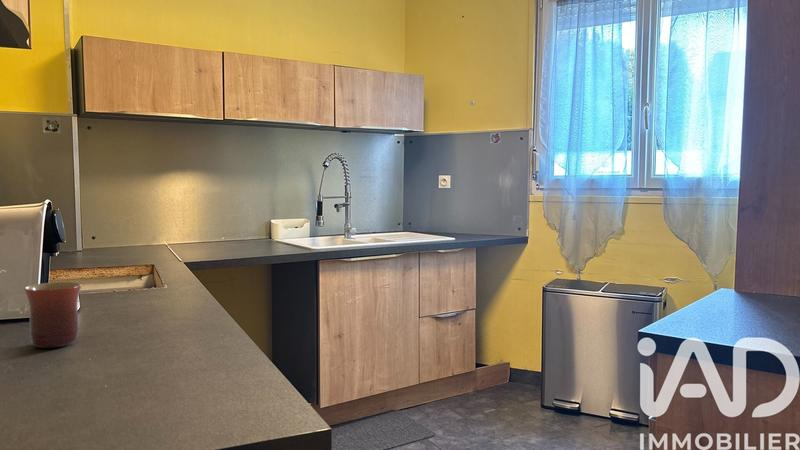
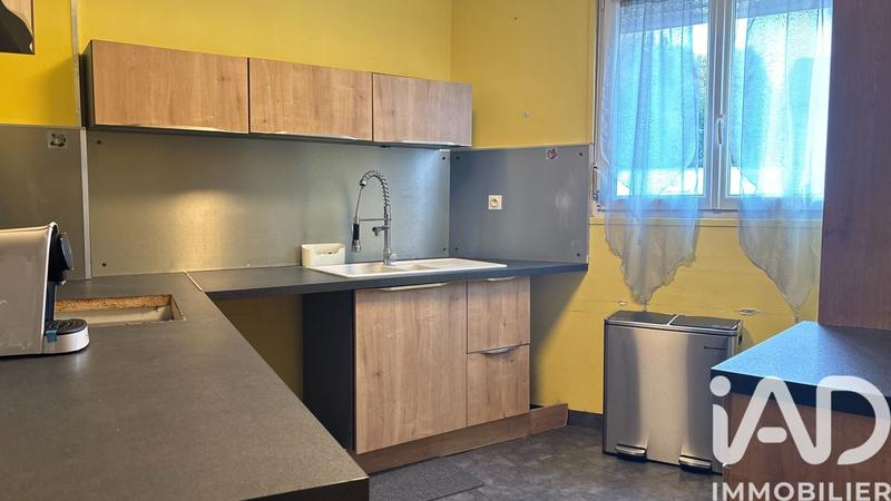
- mug (58, 313)
